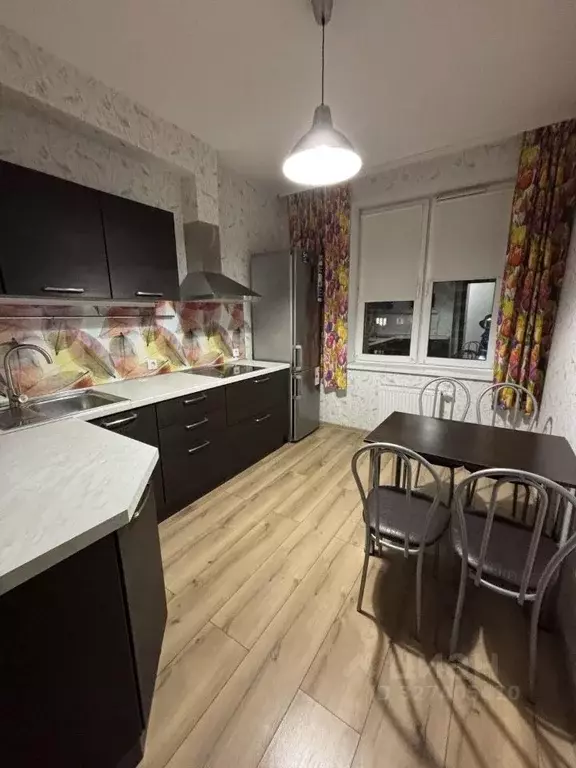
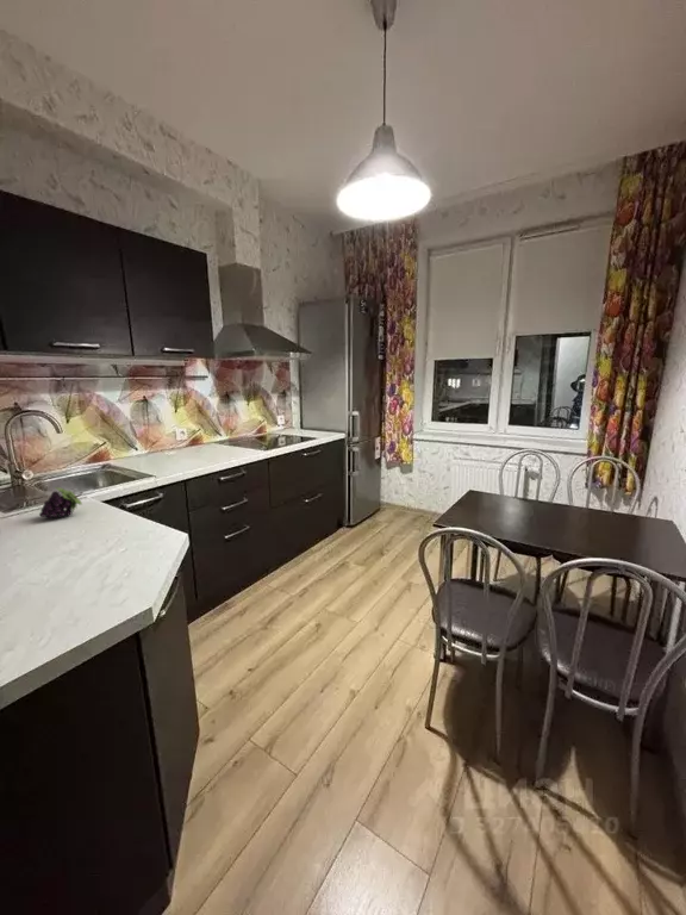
+ fruit (61, 502)
